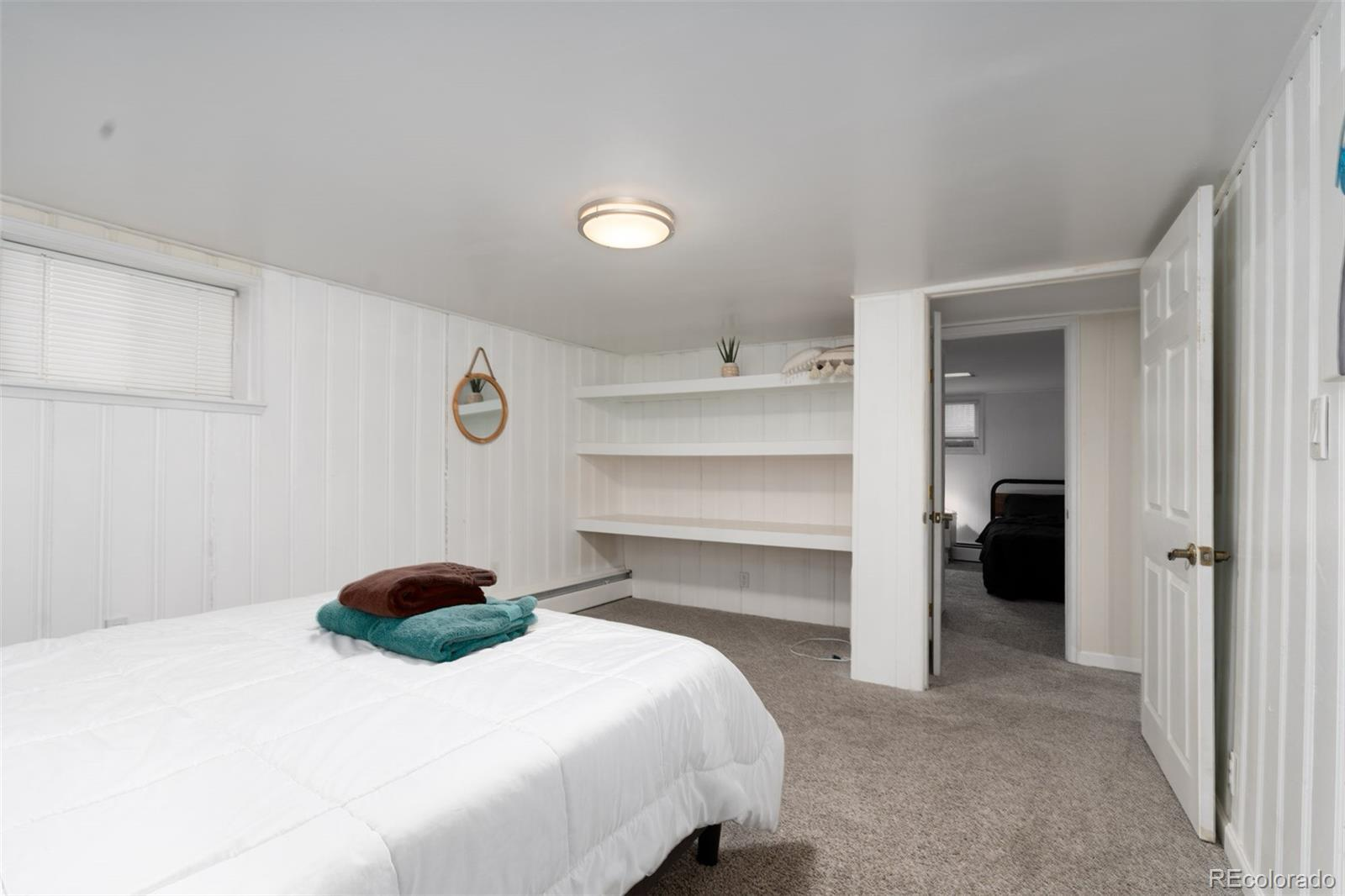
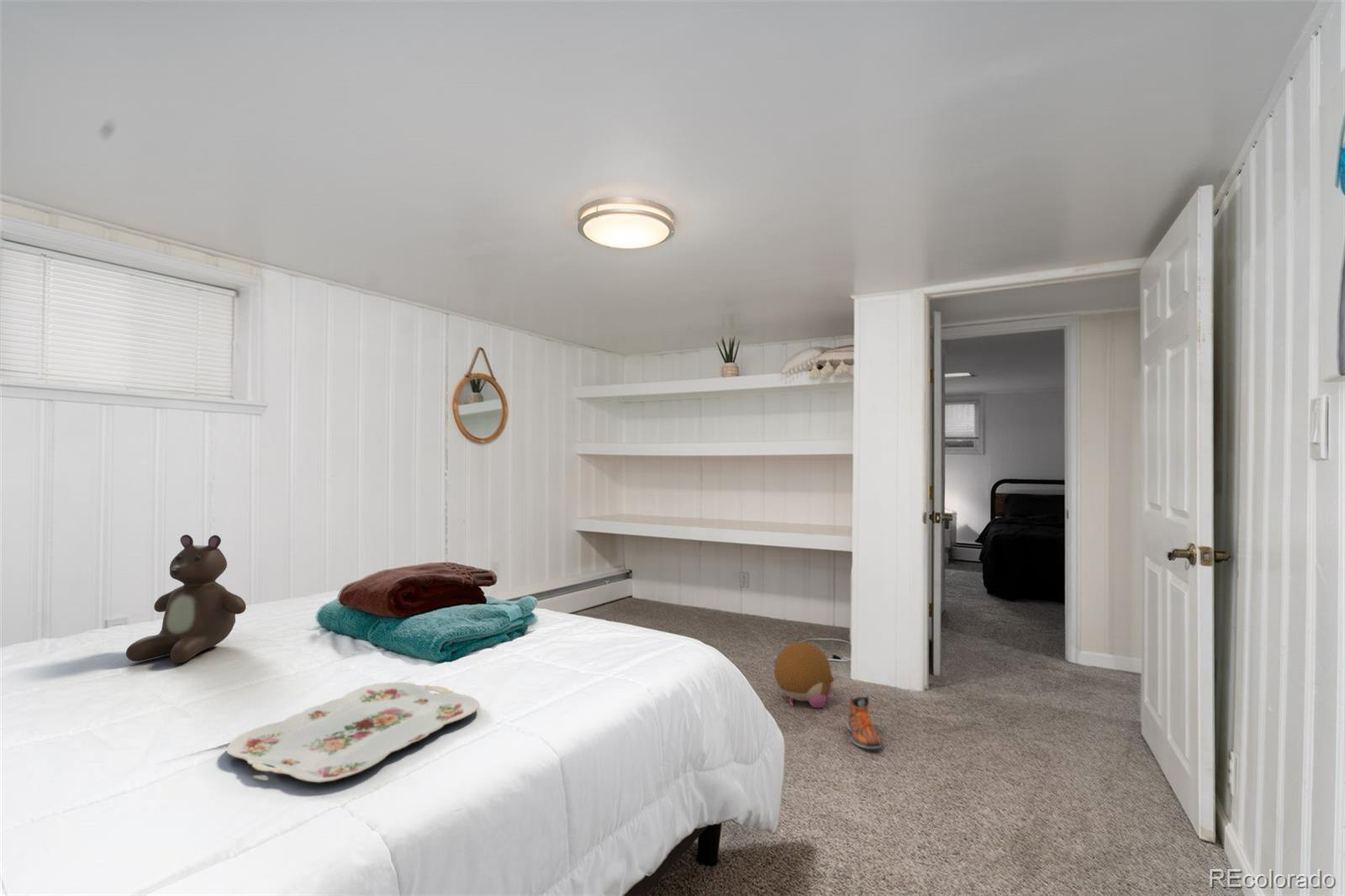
+ sneaker (861, 719)
+ plush toy (804, 671)
+ serving tray (363, 725)
+ teddy bear (185, 595)
